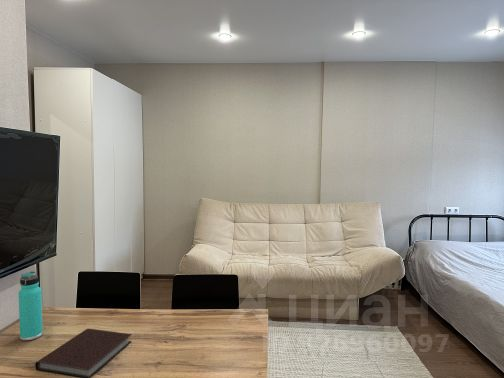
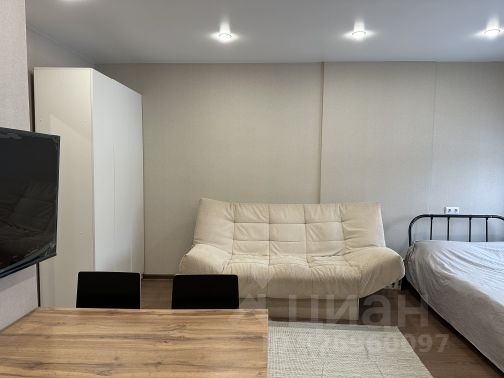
- thermos bottle (30, 304)
- notebook (87, 350)
